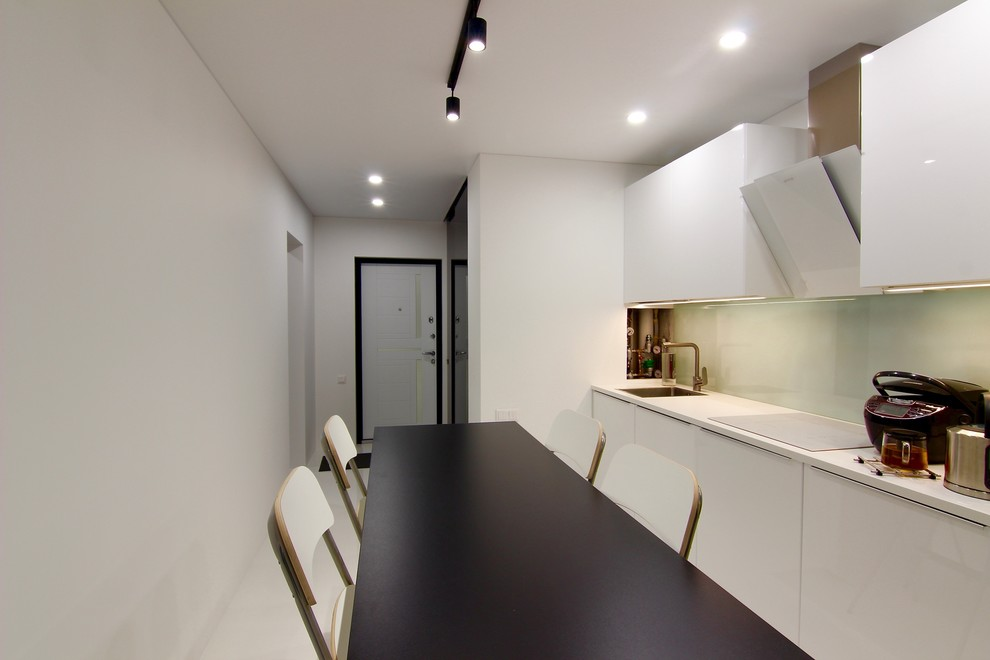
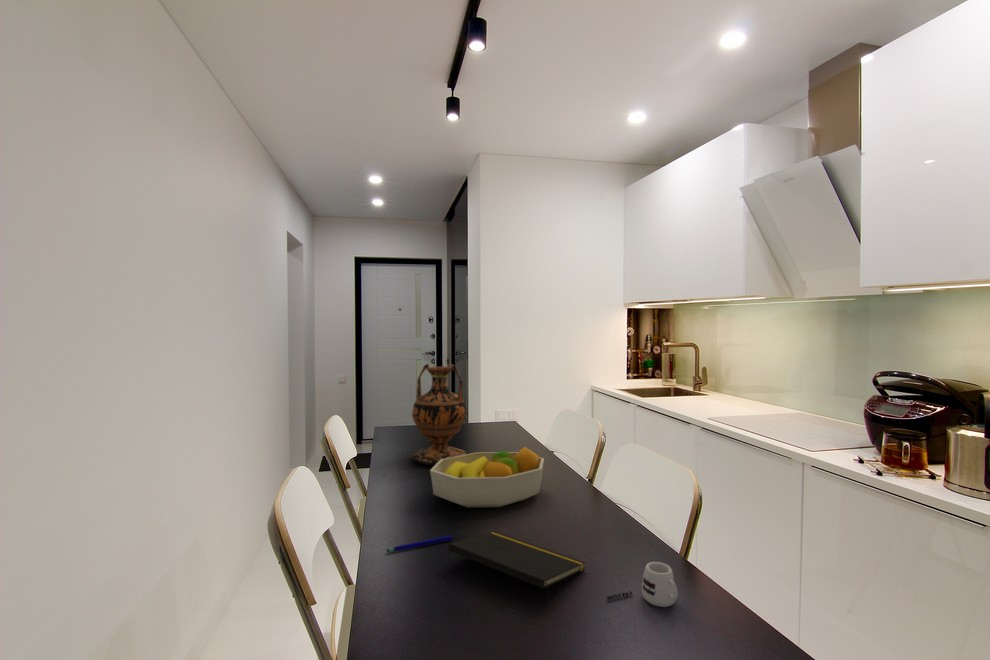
+ mug (647, 588)
+ notepad (516, 556)
+ fruit bowl (489, 472)
+ pen (420, 543)
+ vase (439, 411)
